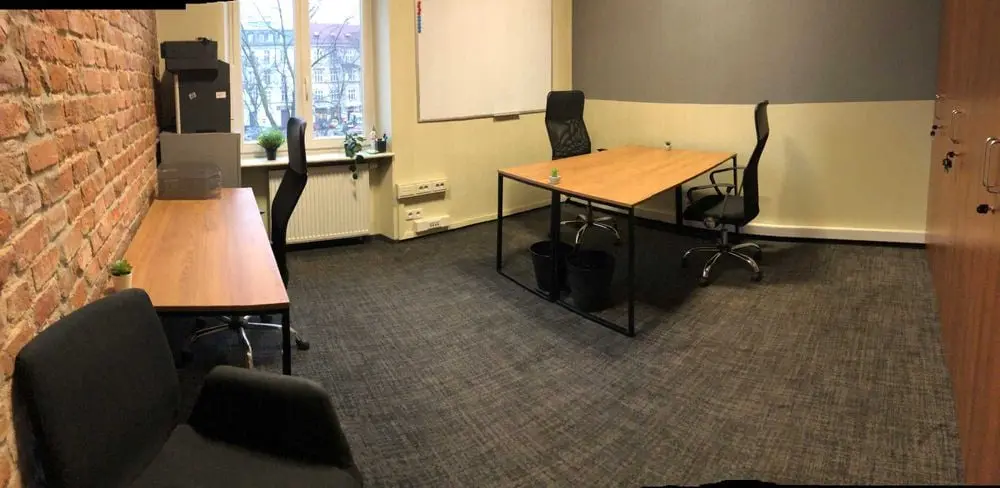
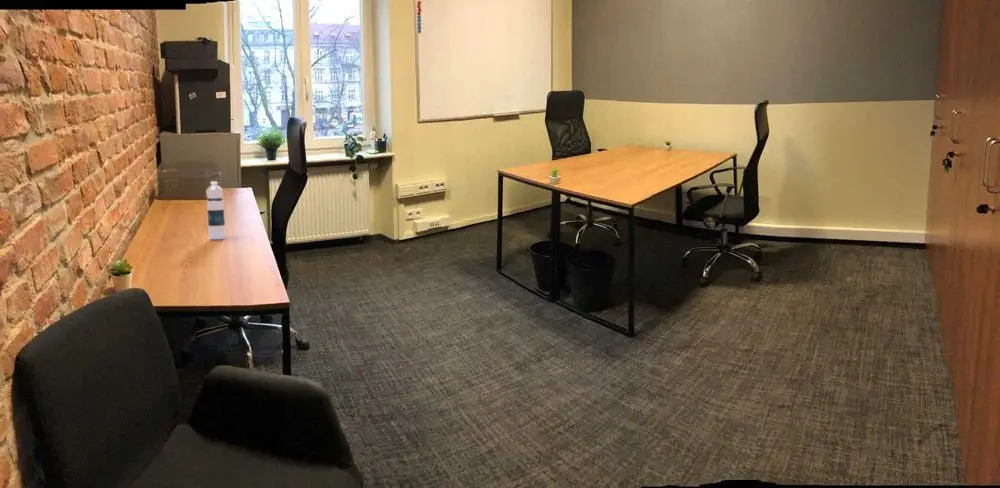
+ water bottle (215, 210)
